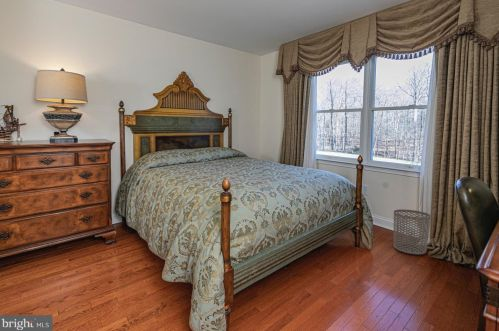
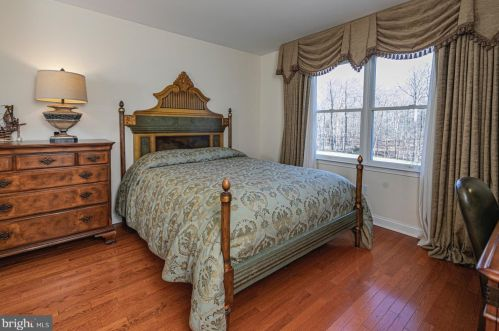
- waste bin (410, 230)
